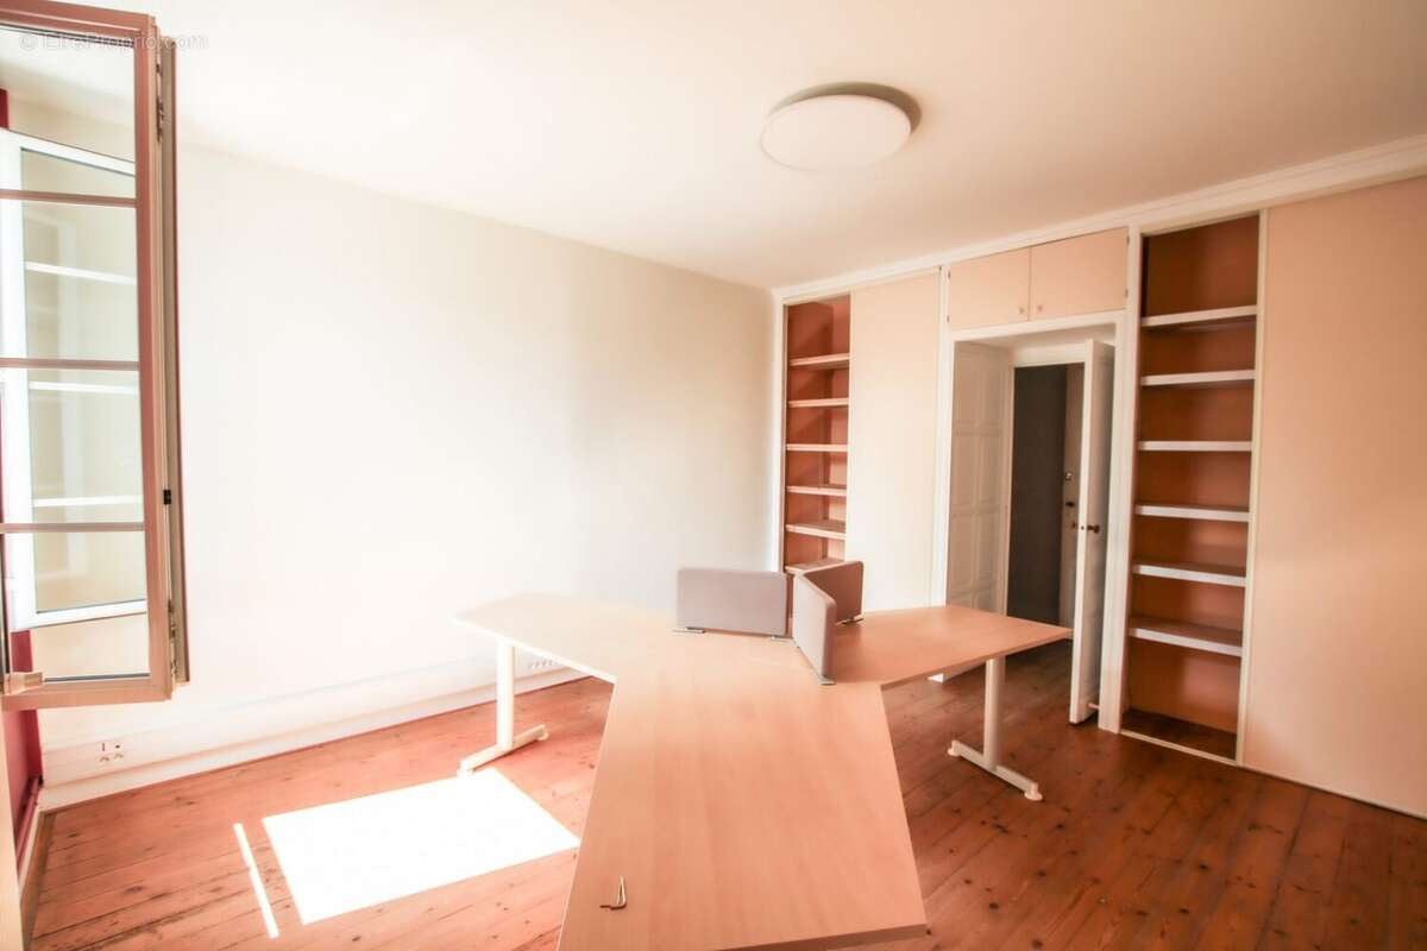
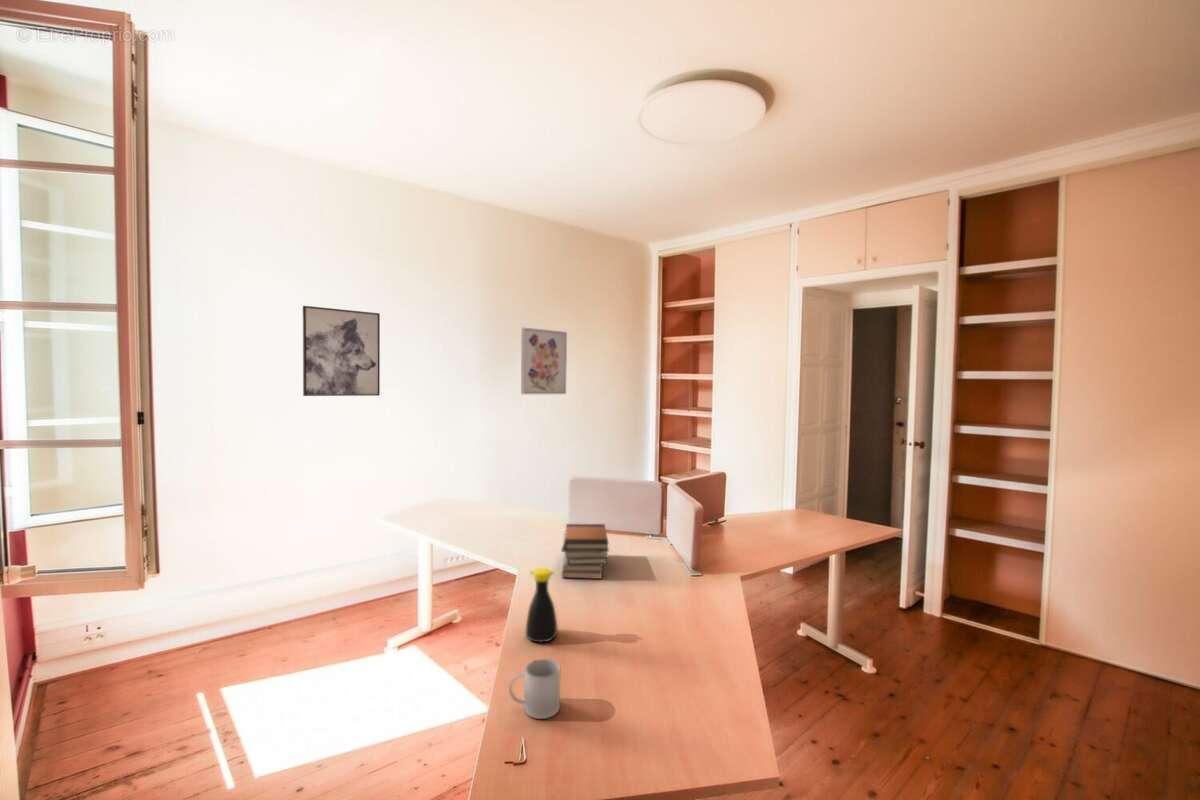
+ book stack (584, 549)
+ mug (534, 687)
+ wall art (342, 352)
+ wall art (544, 362)
+ bottle (541, 603)
